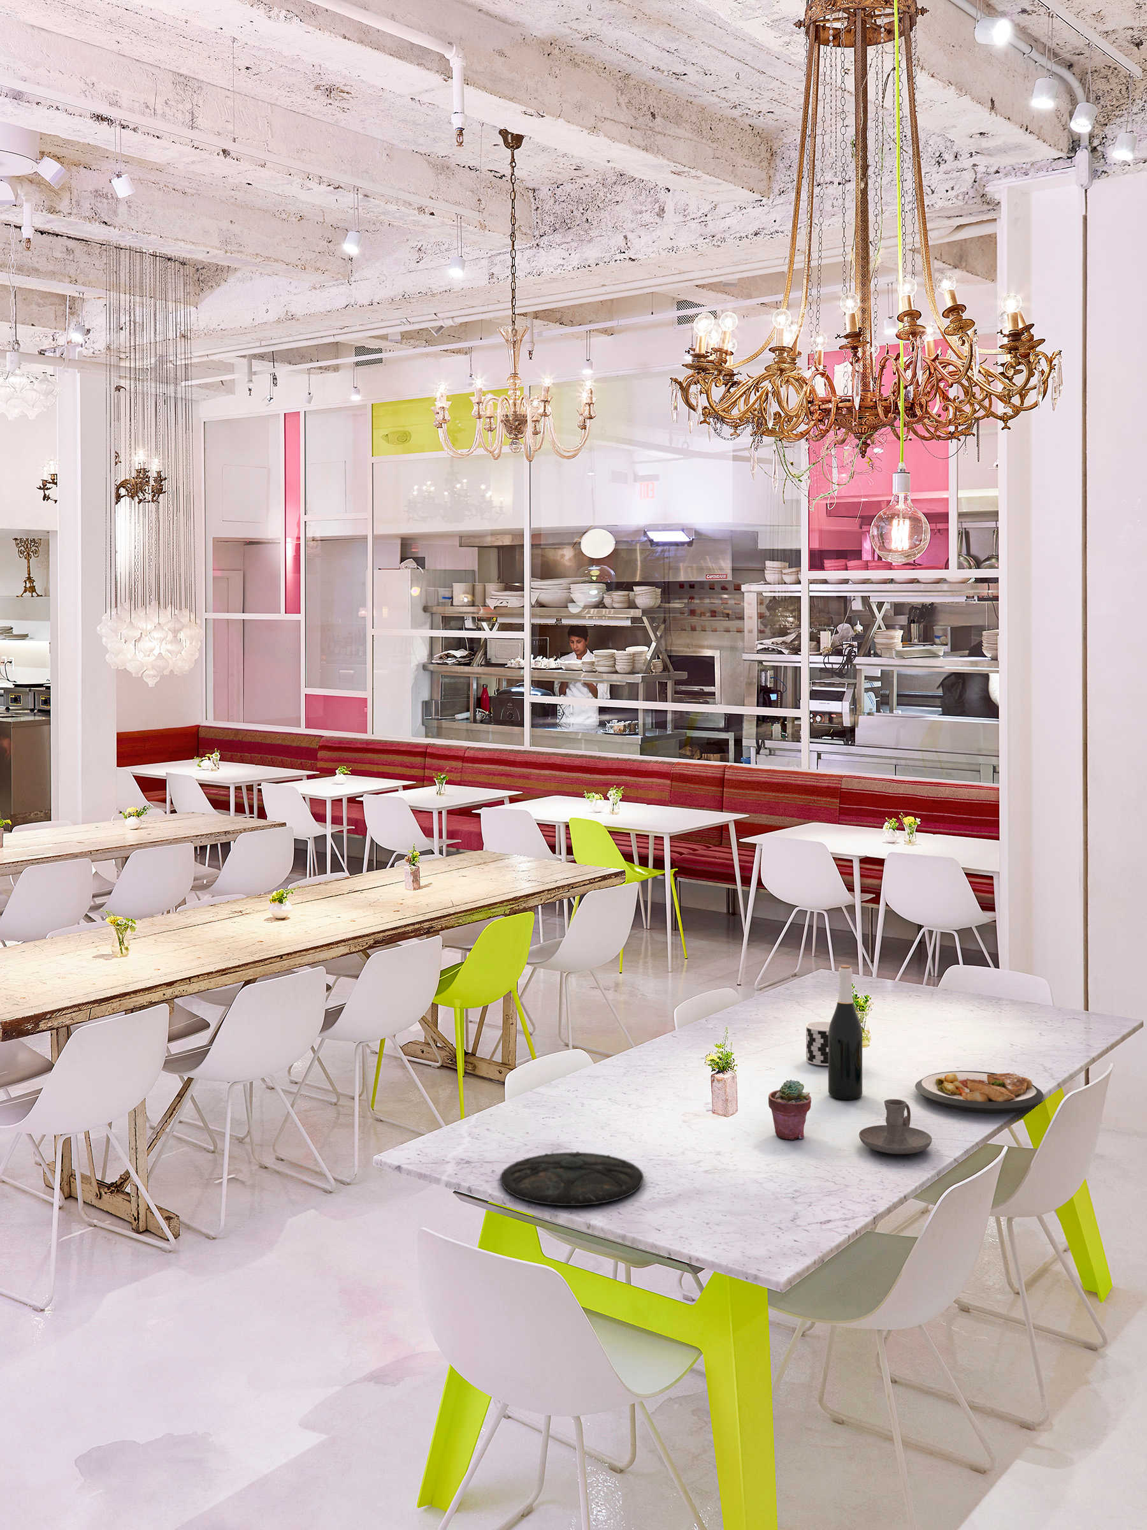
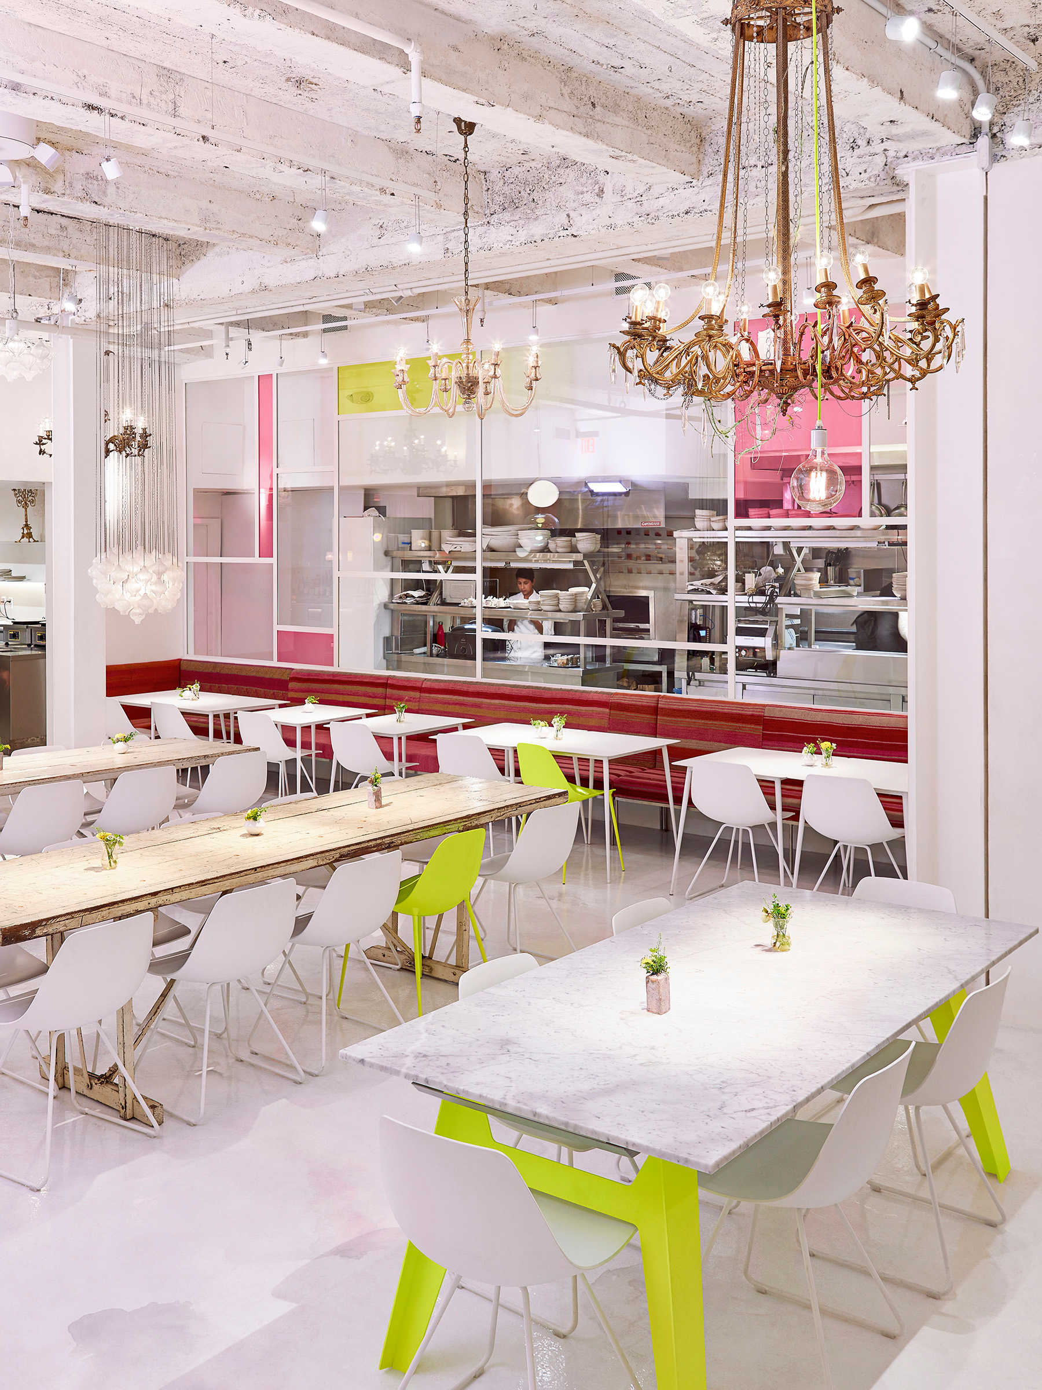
- cup (828, 1044)
- plate (571, 1169)
- potted succulent (789, 1107)
- wine bottle (845, 1030)
- candle holder (898, 1123)
- plate (978, 1087)
